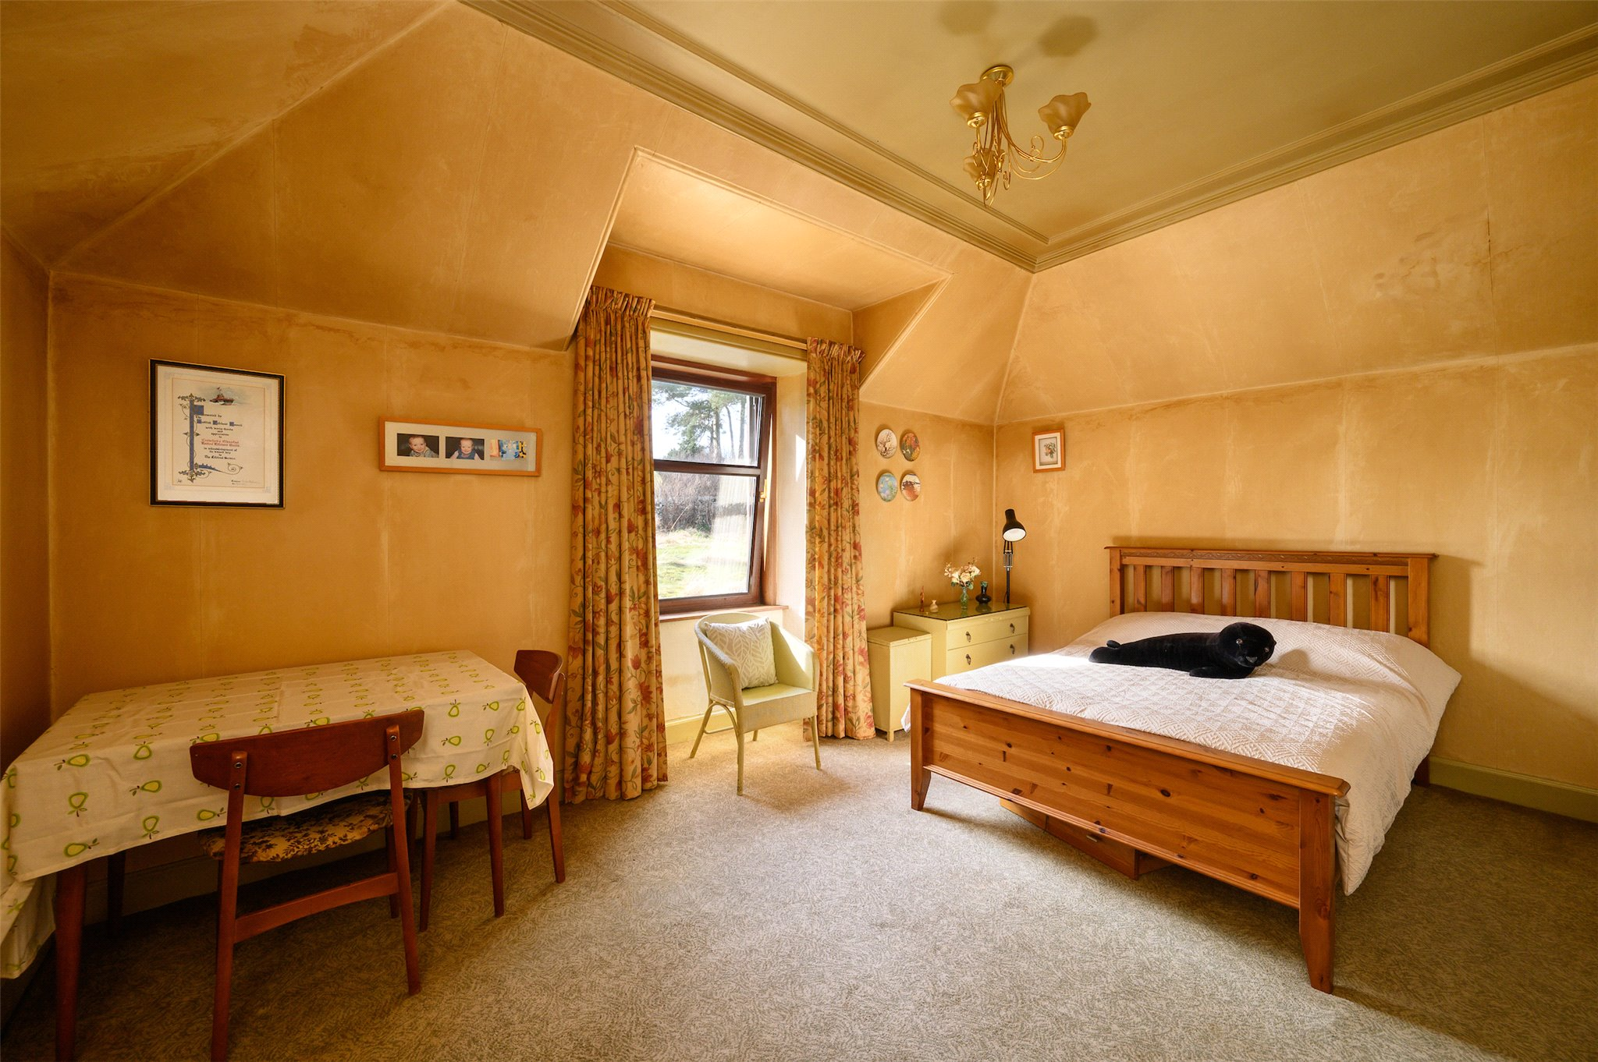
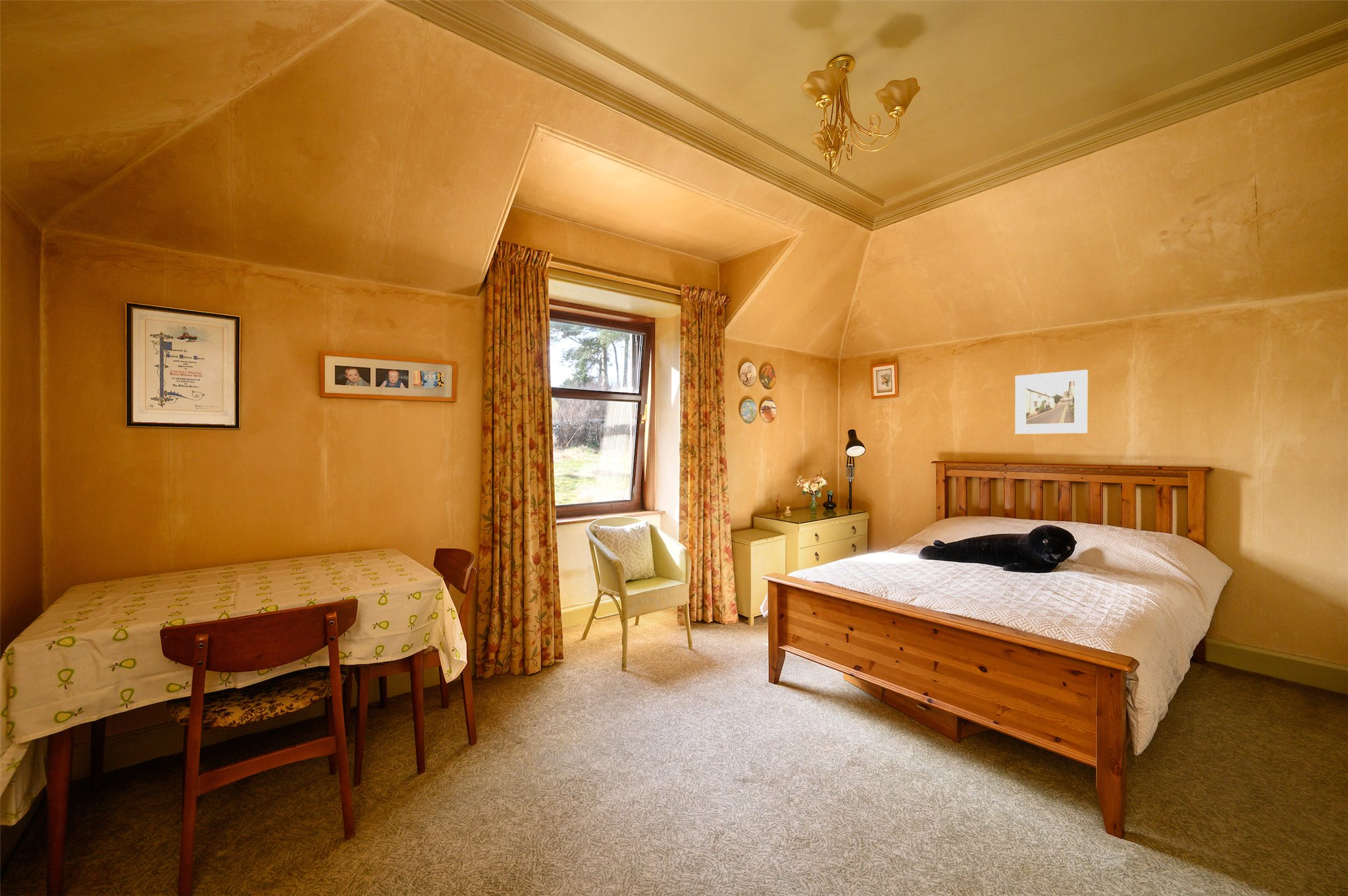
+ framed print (1050, 403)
